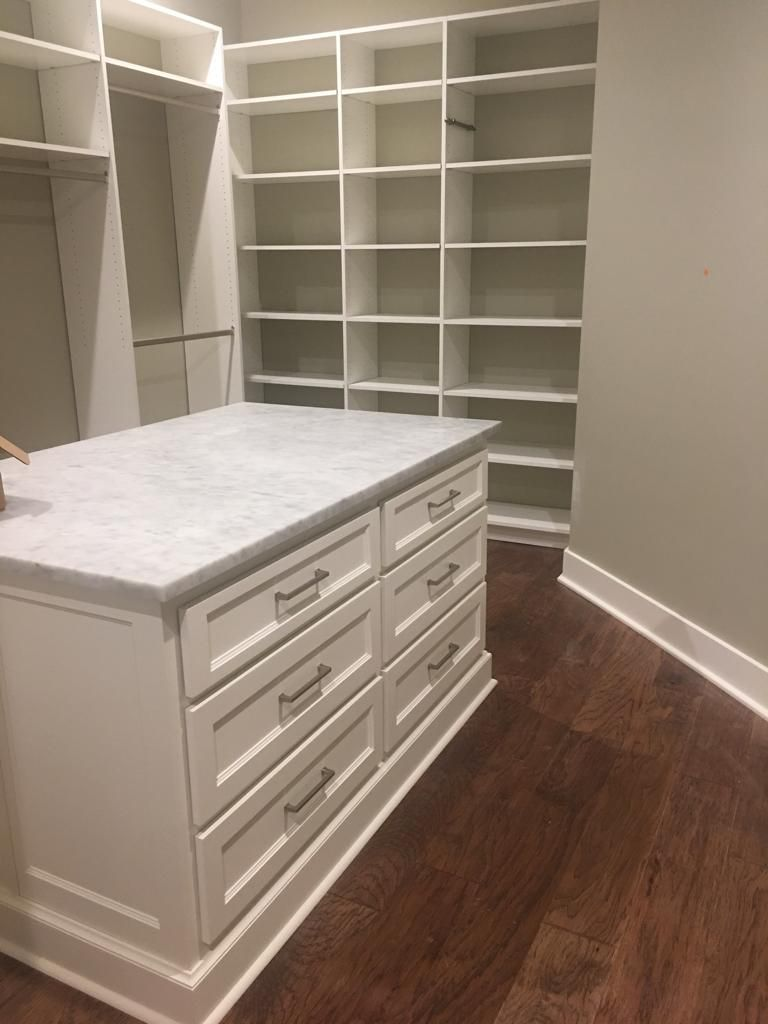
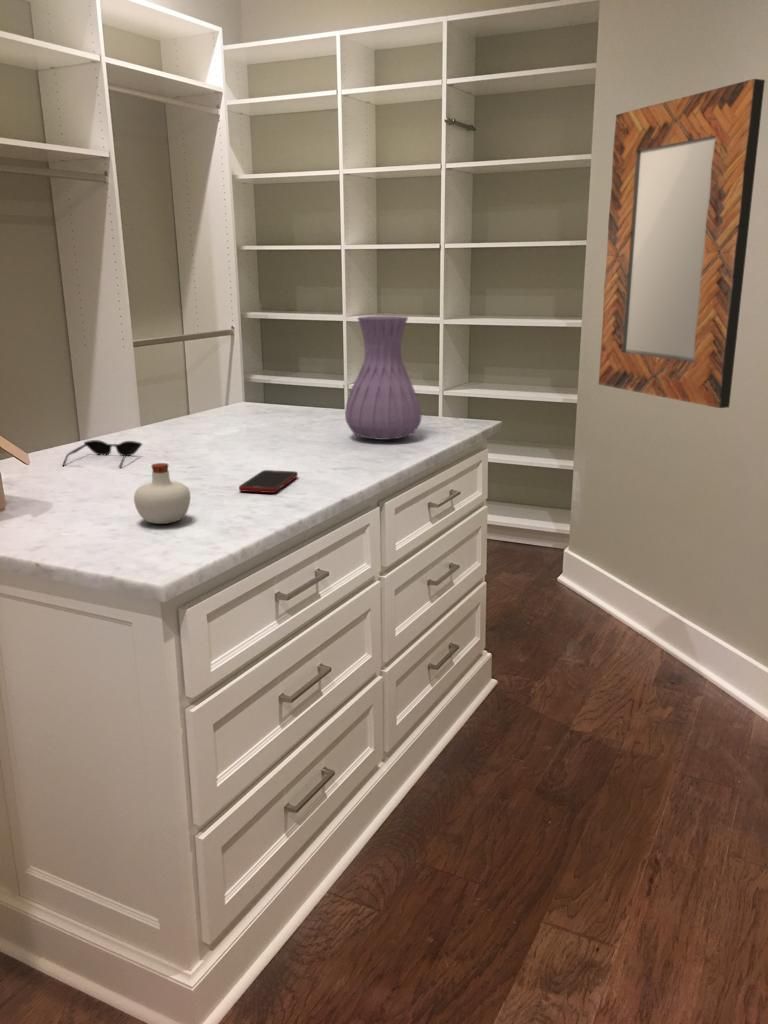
+ vase (383, 378)
+ home mirror (669, 253)
+ potion bottle (162, 493)
+ sunglasses (102, 453)
+ cell phone (269, 481)
